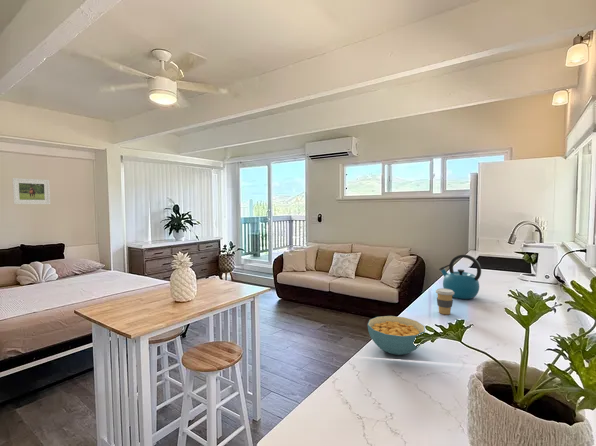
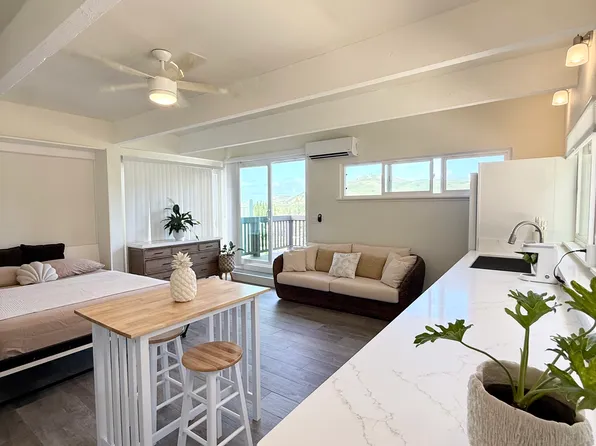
- coffee cup (444, 301)
- kettle (458, 275)
- cereal bowl (395, 338)
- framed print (32, 191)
